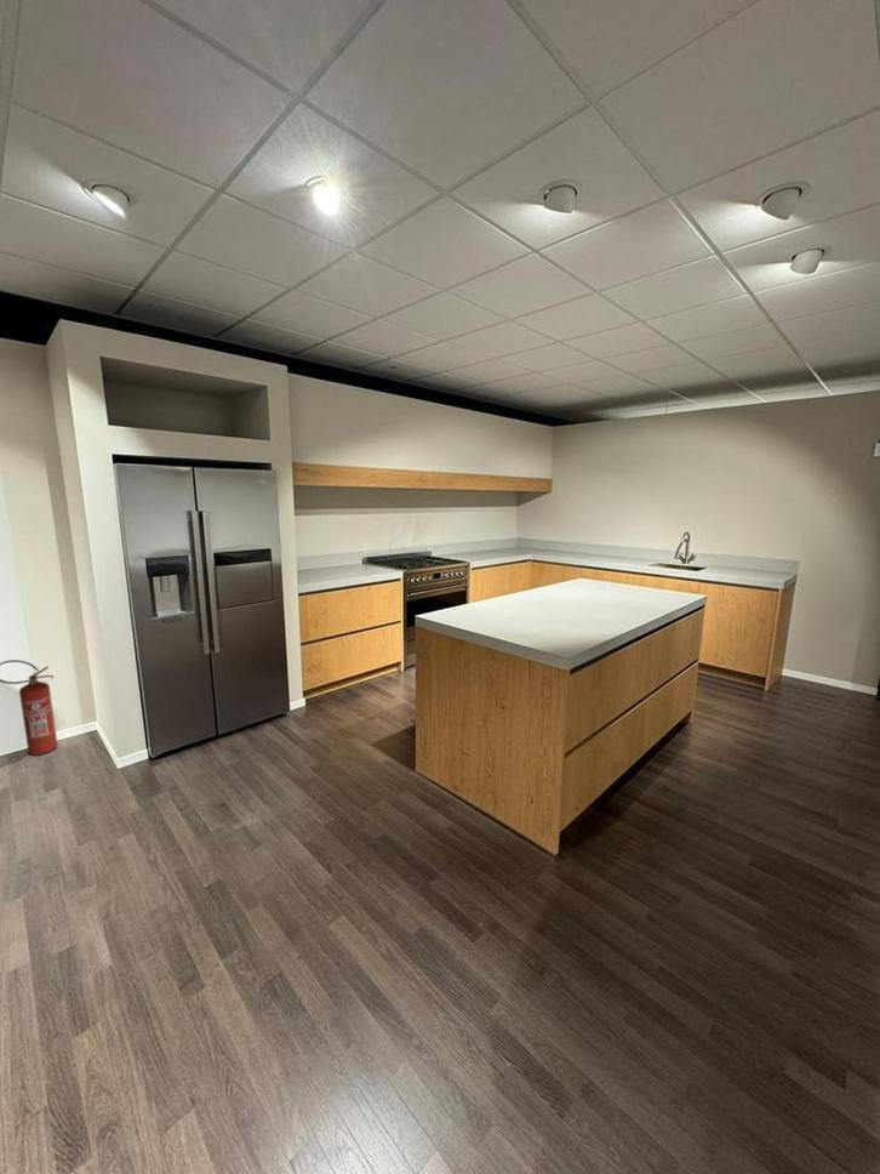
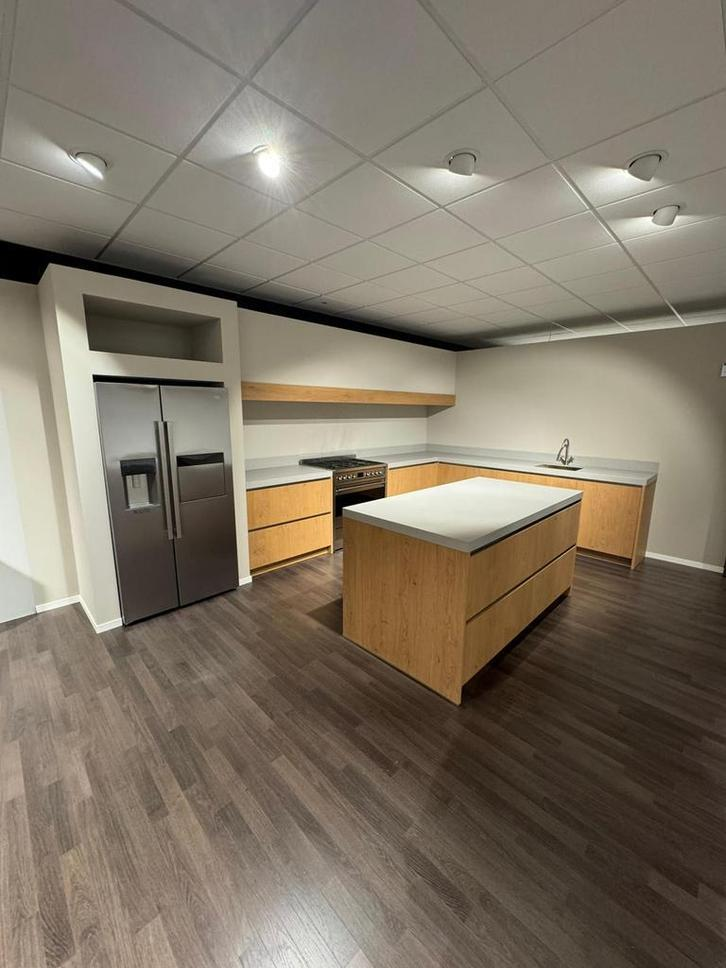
- fire extinguisher (28, 706)
